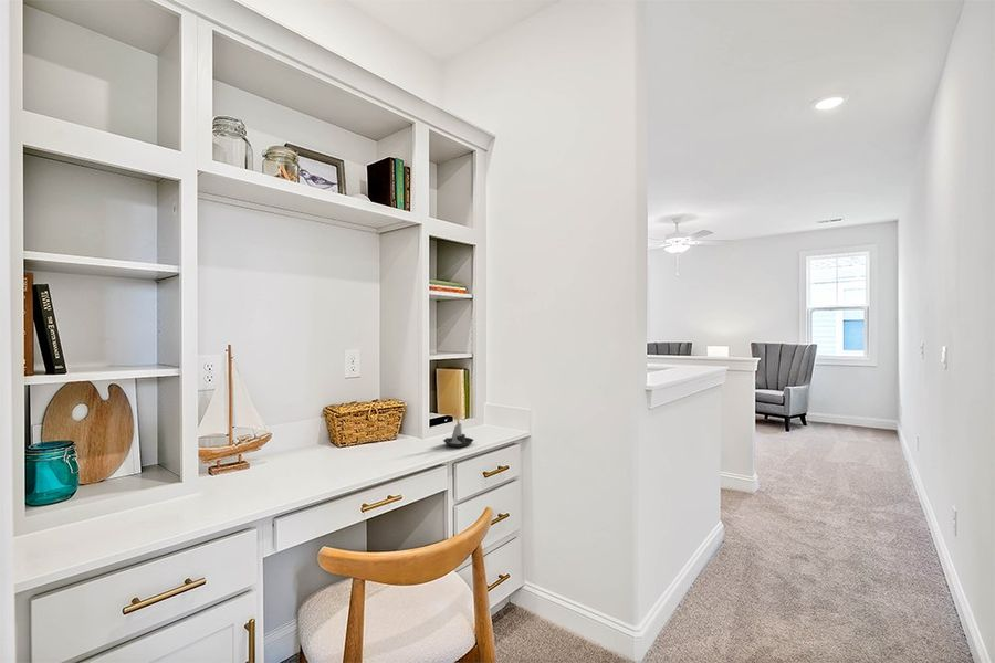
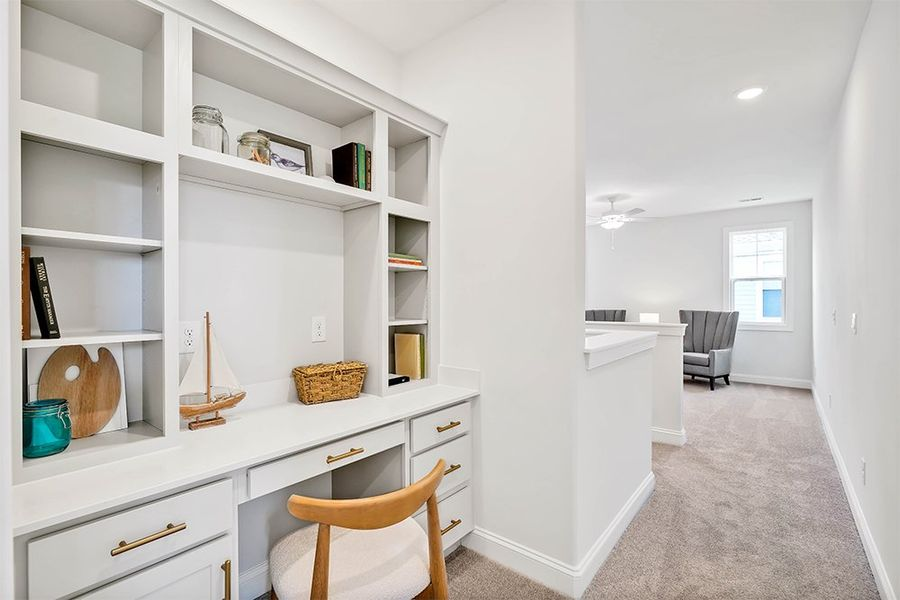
- candle (457, 432)
